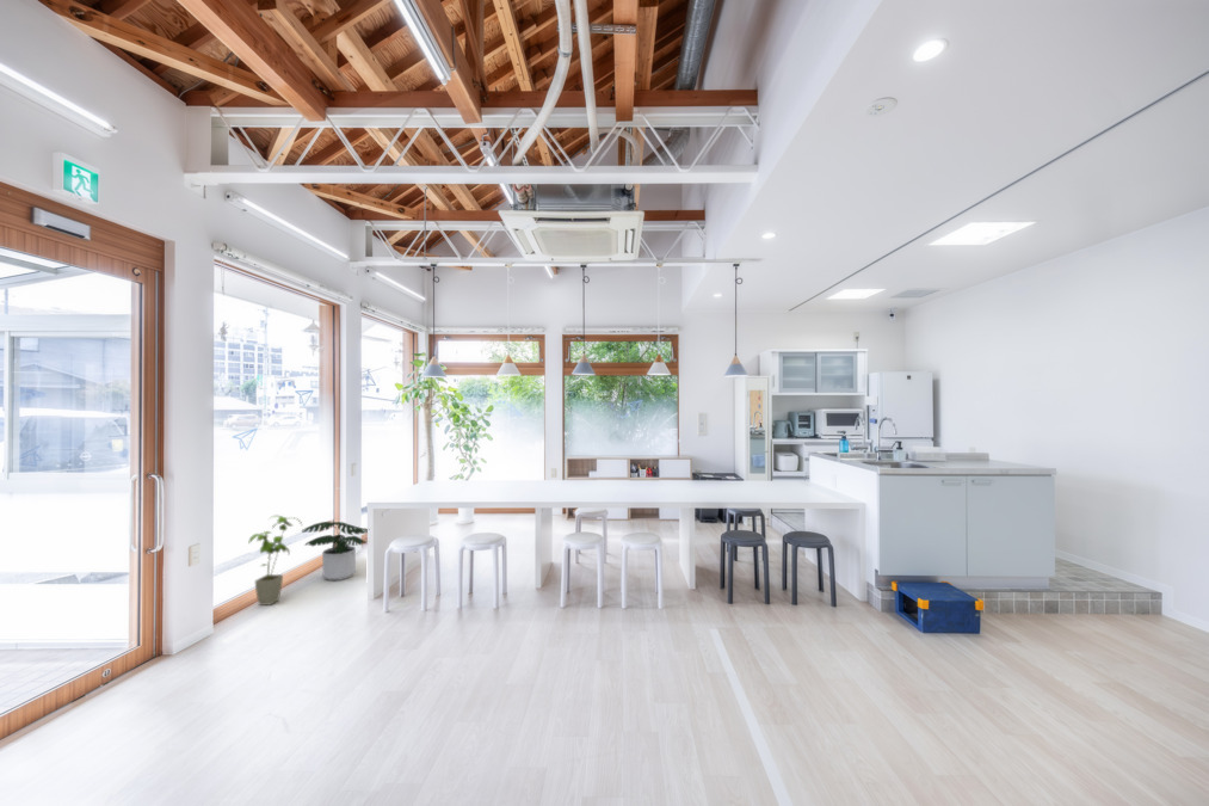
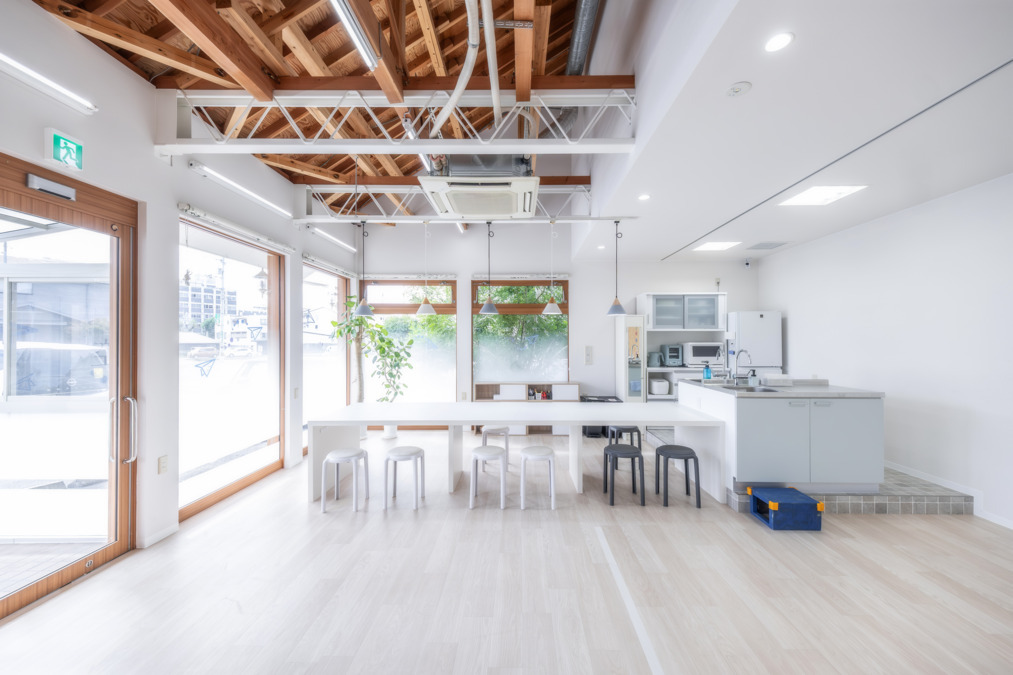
- house plant (276, 558)
- potted plant (341, 548)
